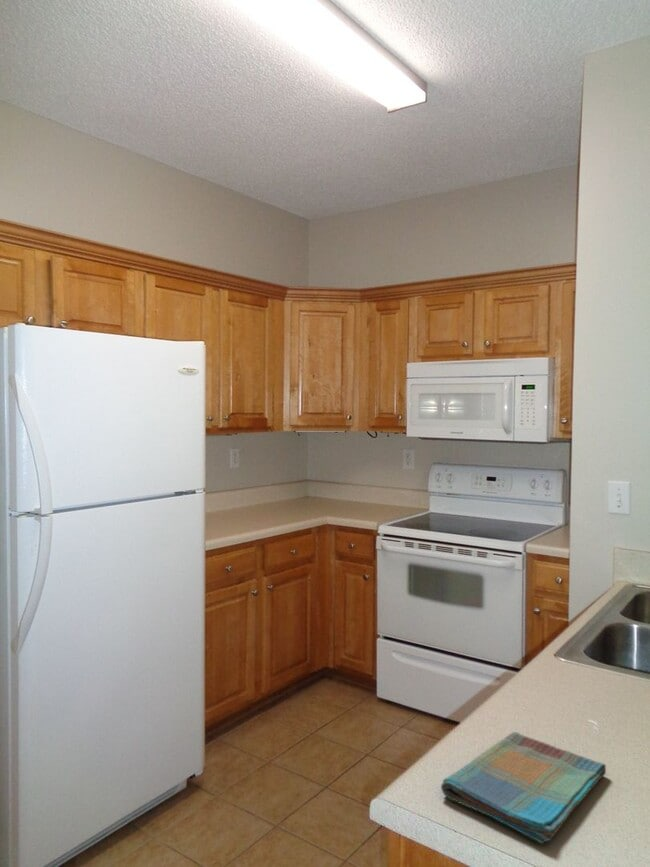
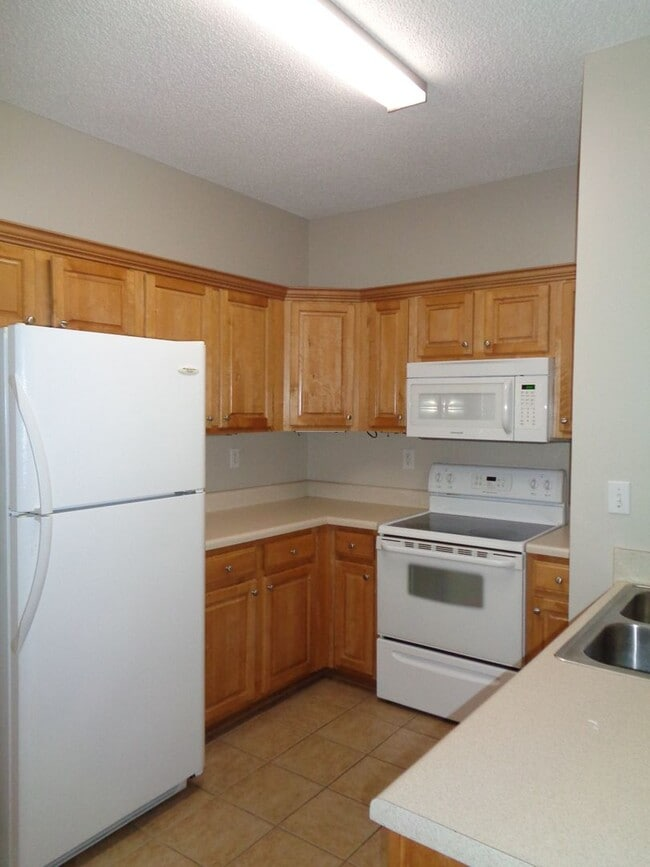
- dish towel (525, 777)
